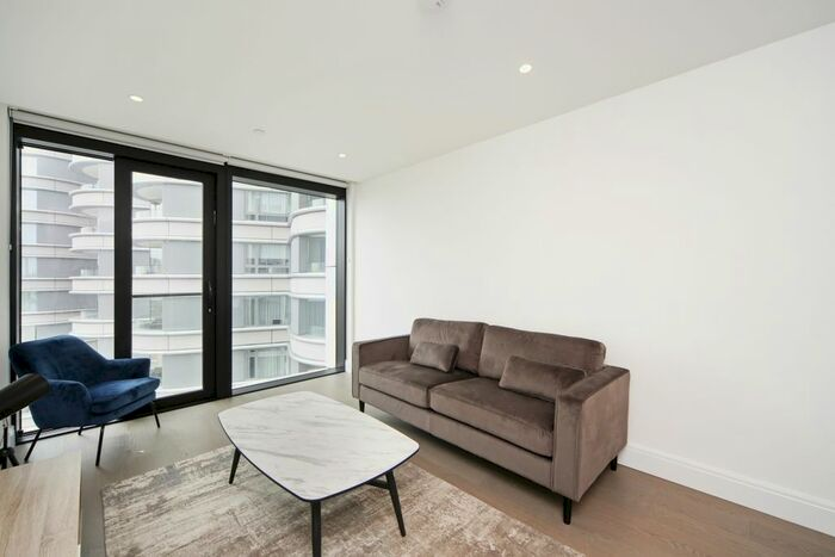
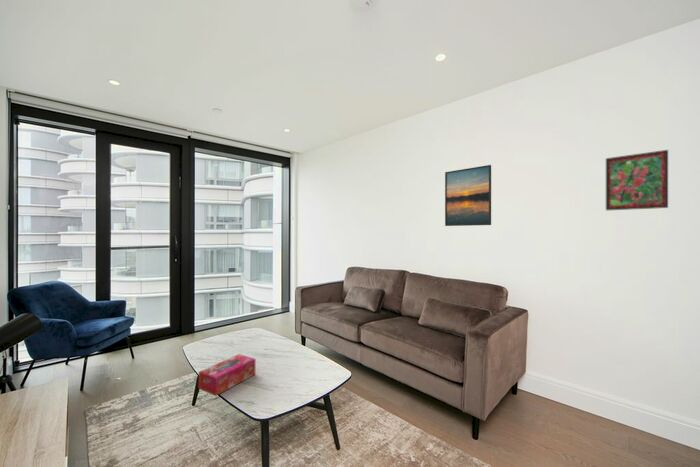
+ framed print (466, 197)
+ tissue box (228, 373)
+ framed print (635, 181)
